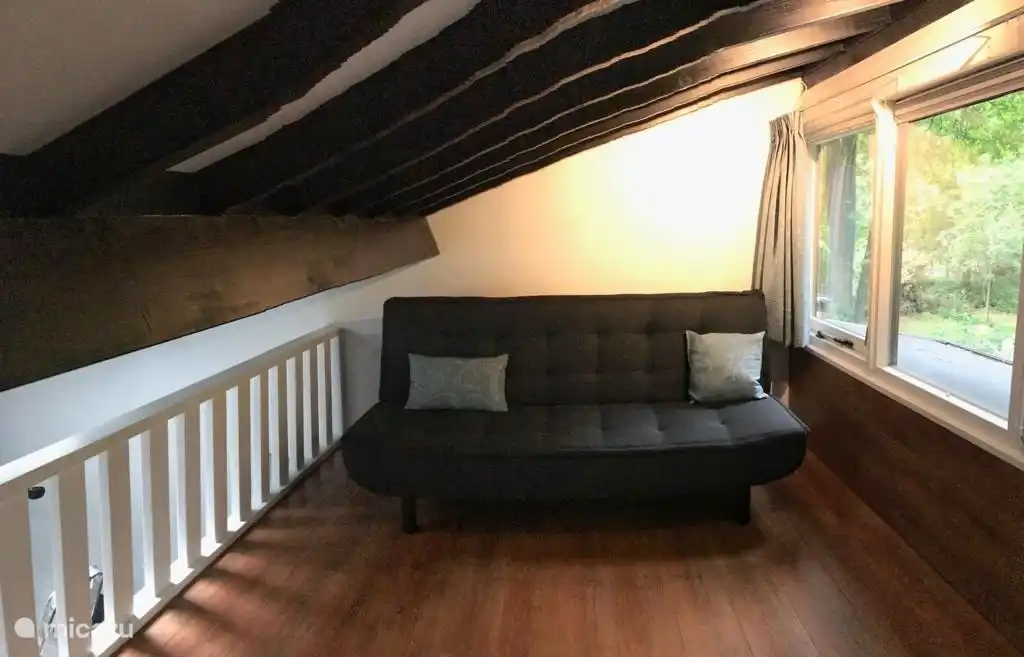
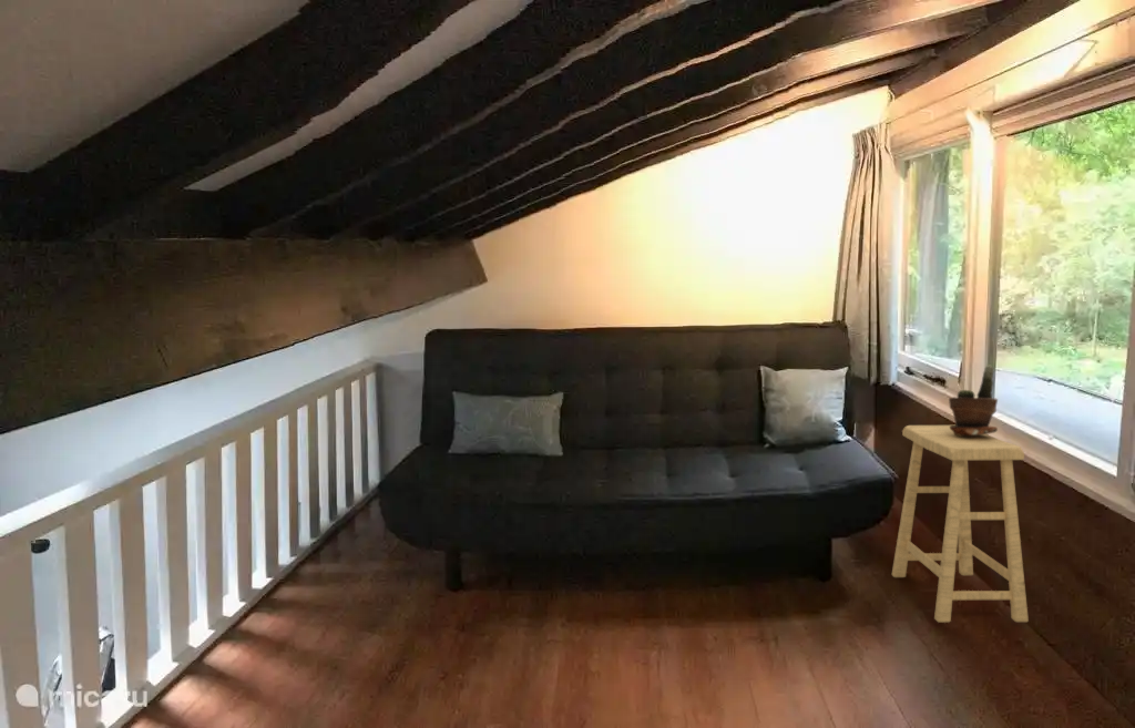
+ potted plant (973, 400)
+ stool (957, 517)
